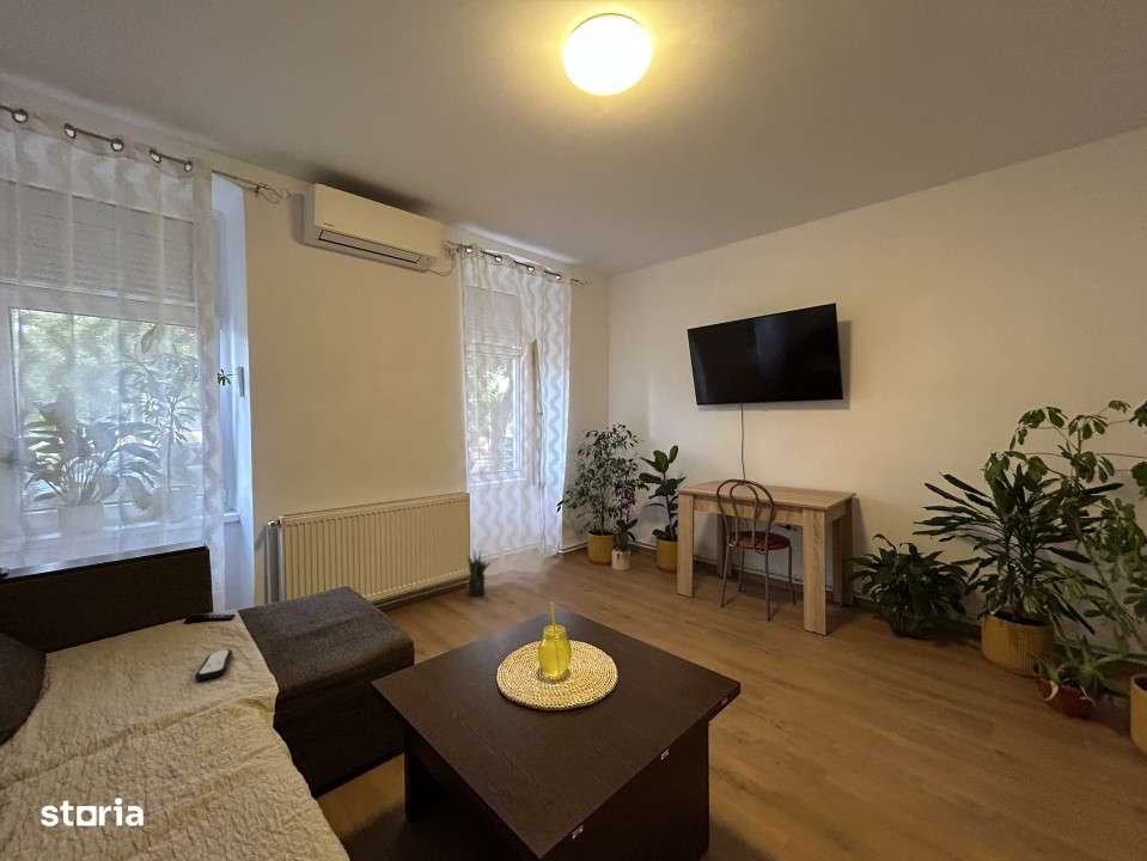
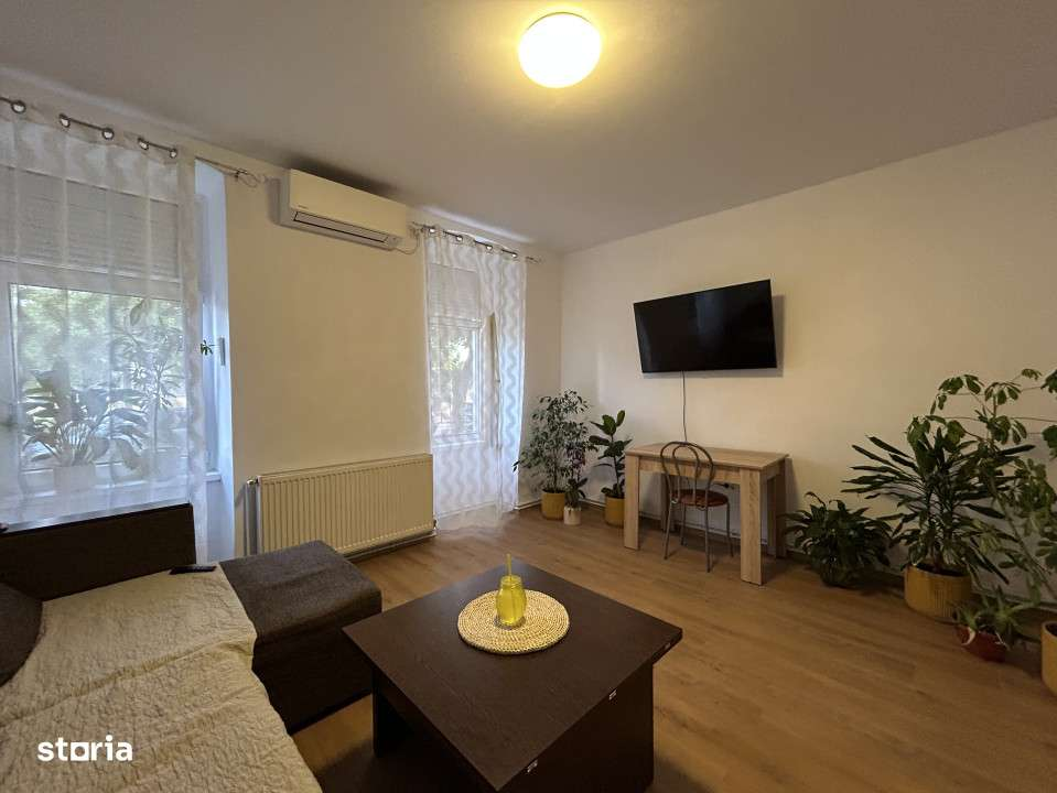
- potted plant (477, 572)
- remote control (215, 662)
